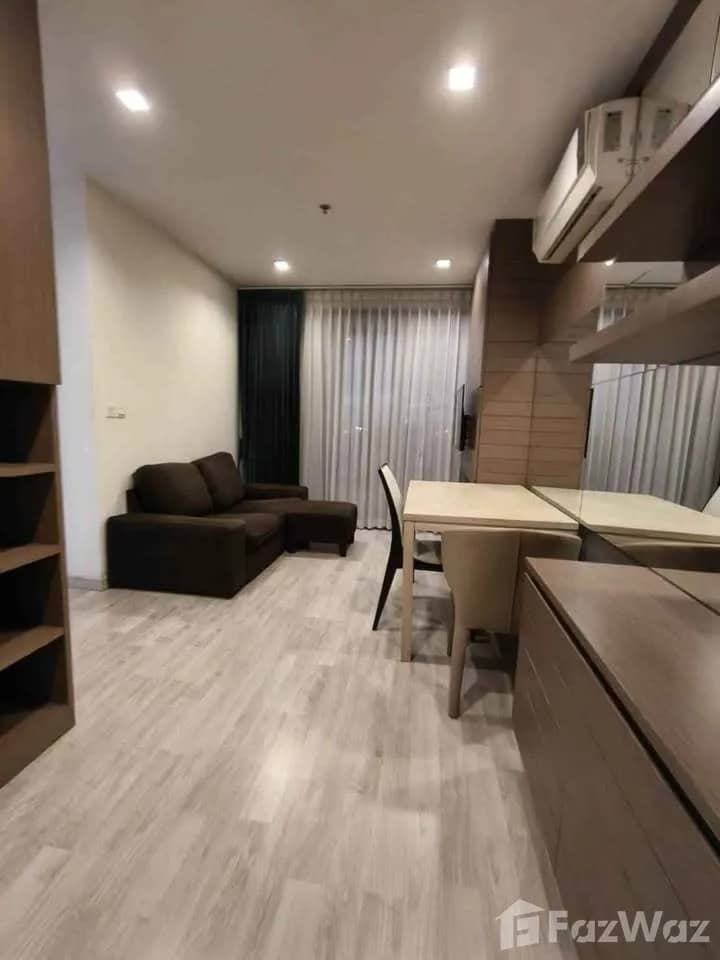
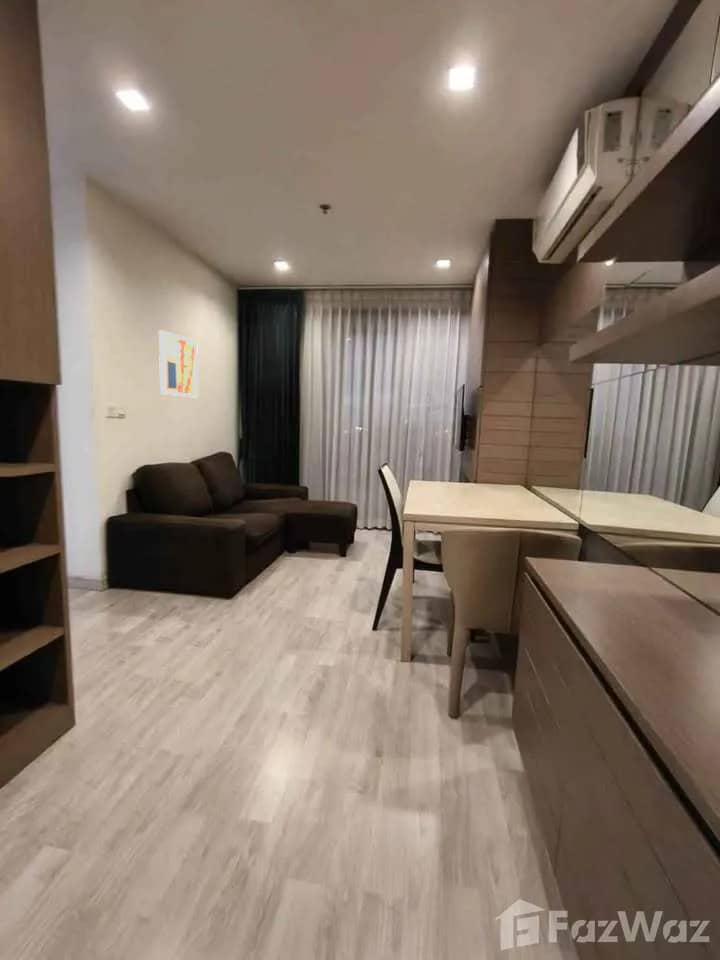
+ wall art (179, 366)
